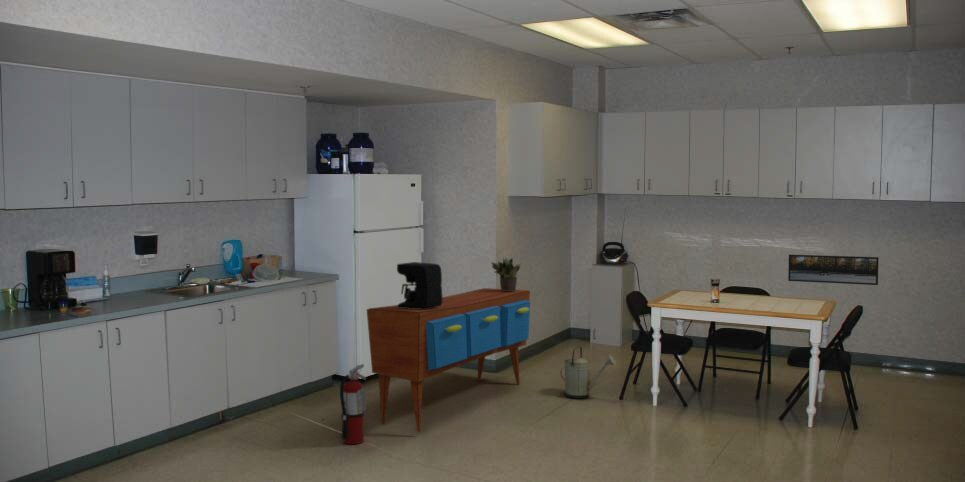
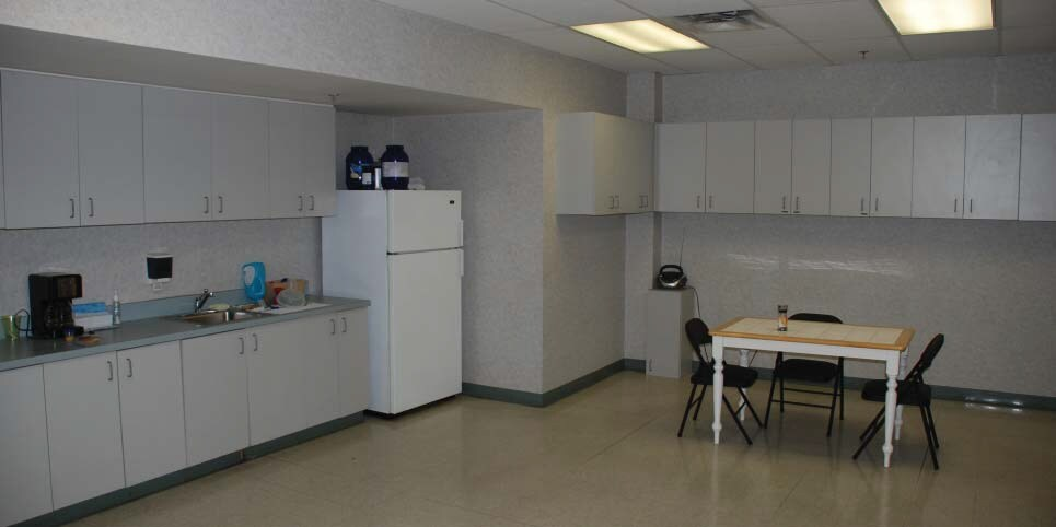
- watering can (587, 372)
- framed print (832, 269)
- coffee maker (418, 285)
- potted plant (506, 271)
- sideboard (462, 351)
- fire extinguisher (352, 403)
